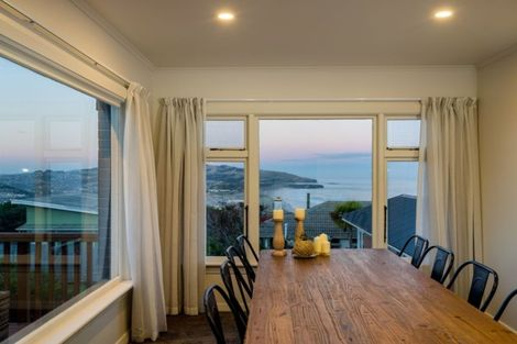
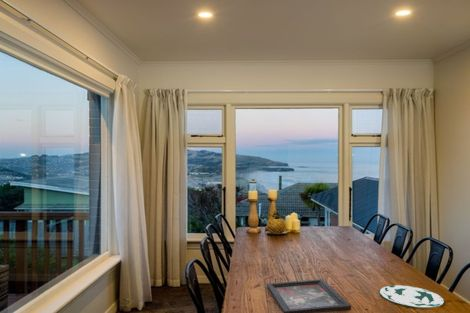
+ decorative tray (305, 295)
+ plate (410, 293)
